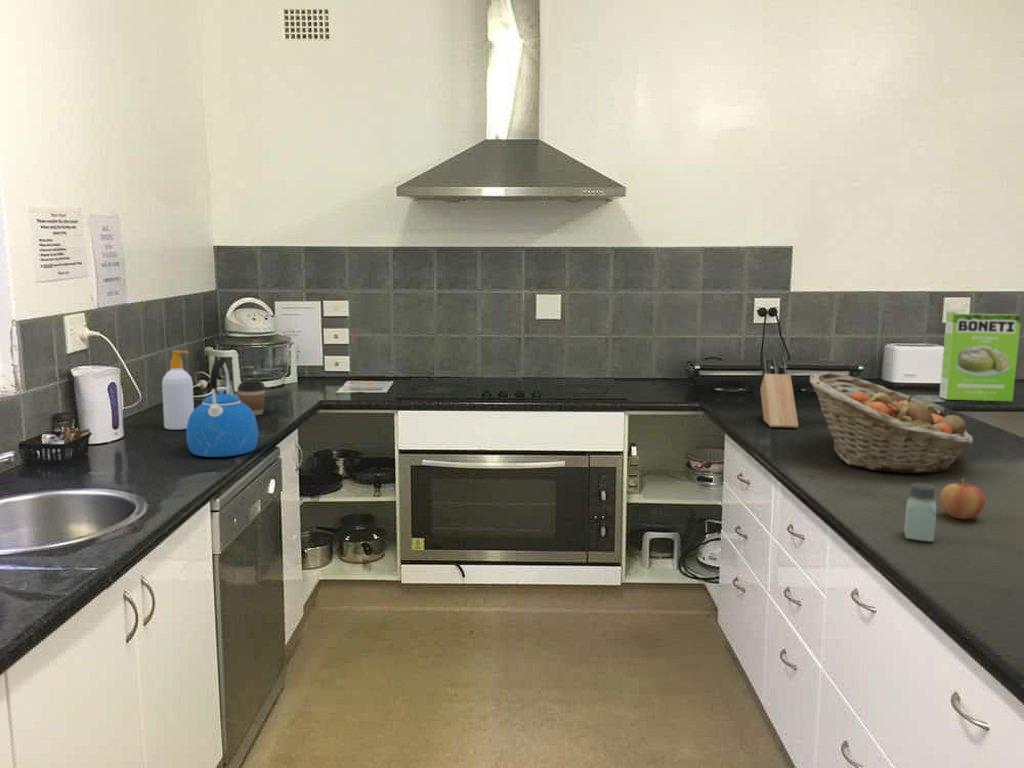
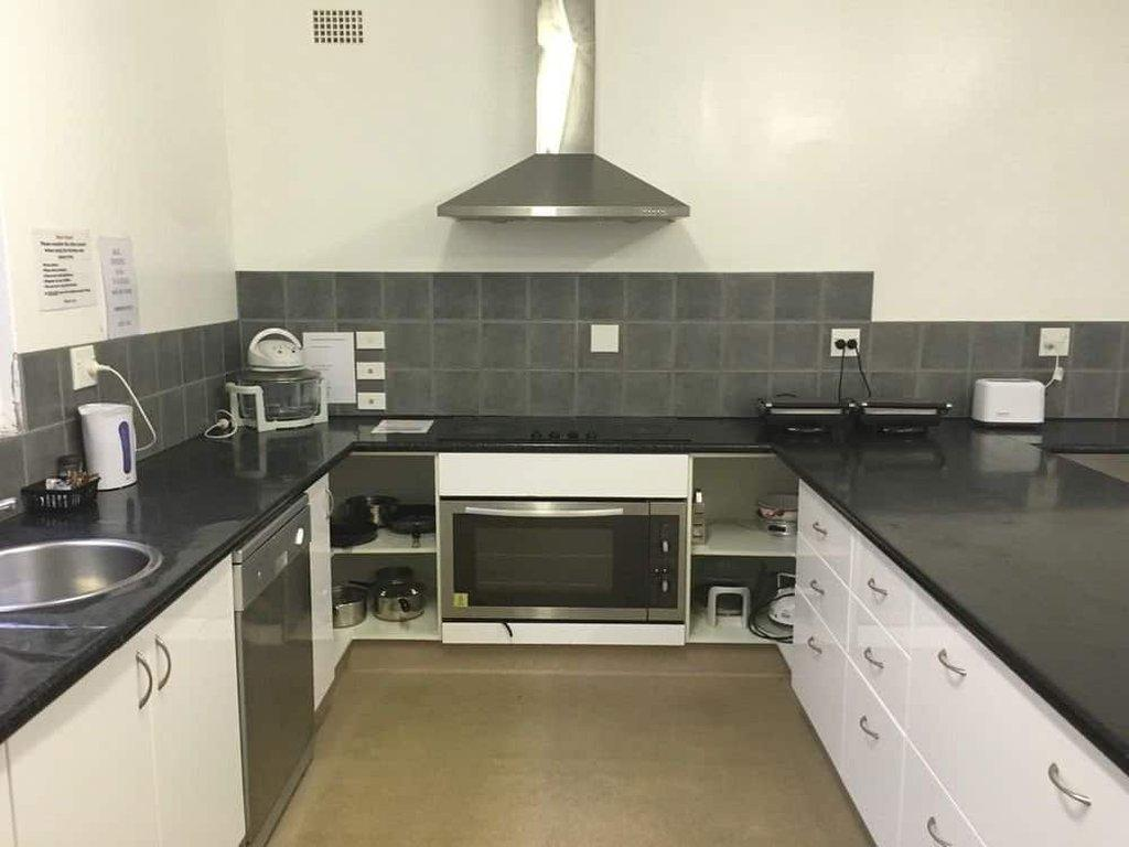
- cake mix box (979, 356)
- soap bottle (178, 389)
- kettle (223, 403)
- knife block (778, 390)
- saltshaker (920, 511)
- coffee cup (251, 396)
- apple (962, 498)
- fruit basket (886, 419)
